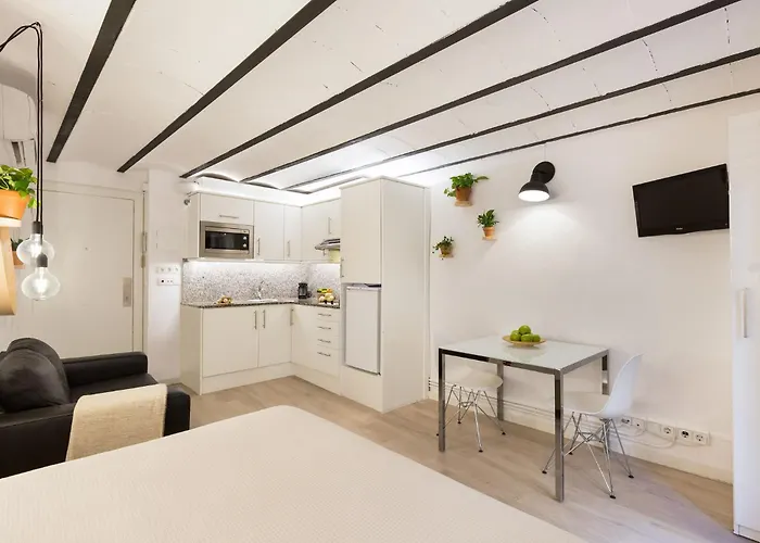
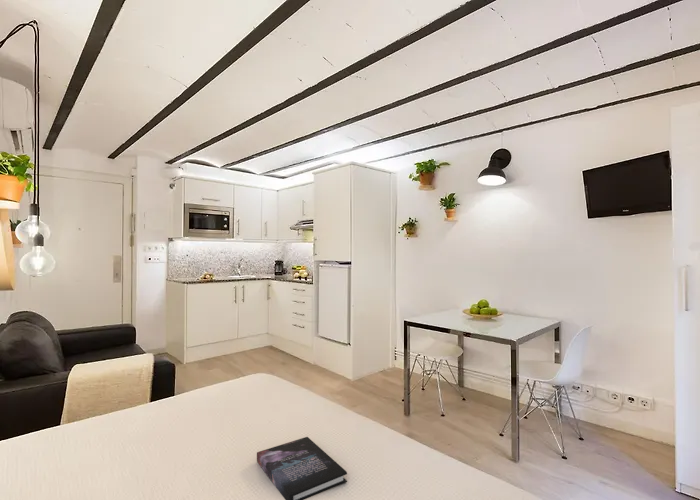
+ book (299, 466)
